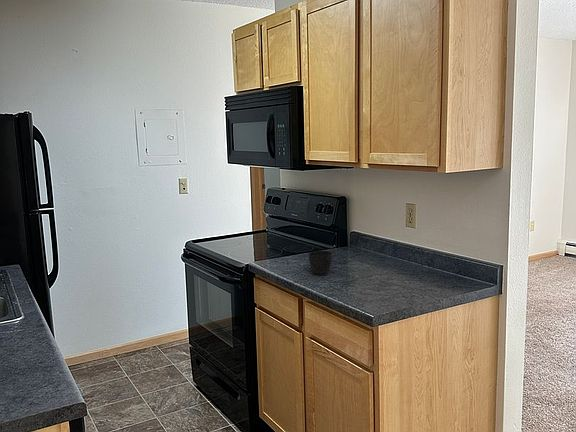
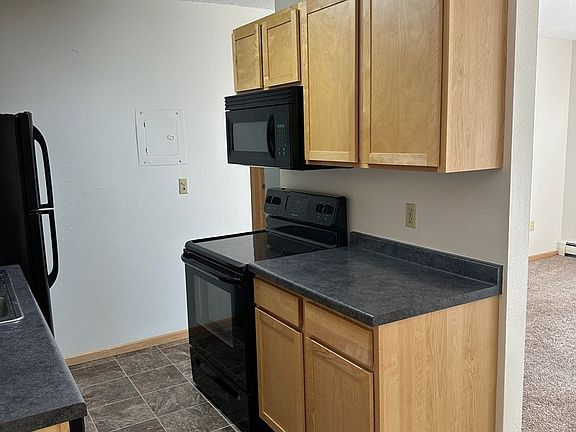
- cup (320, 263)
